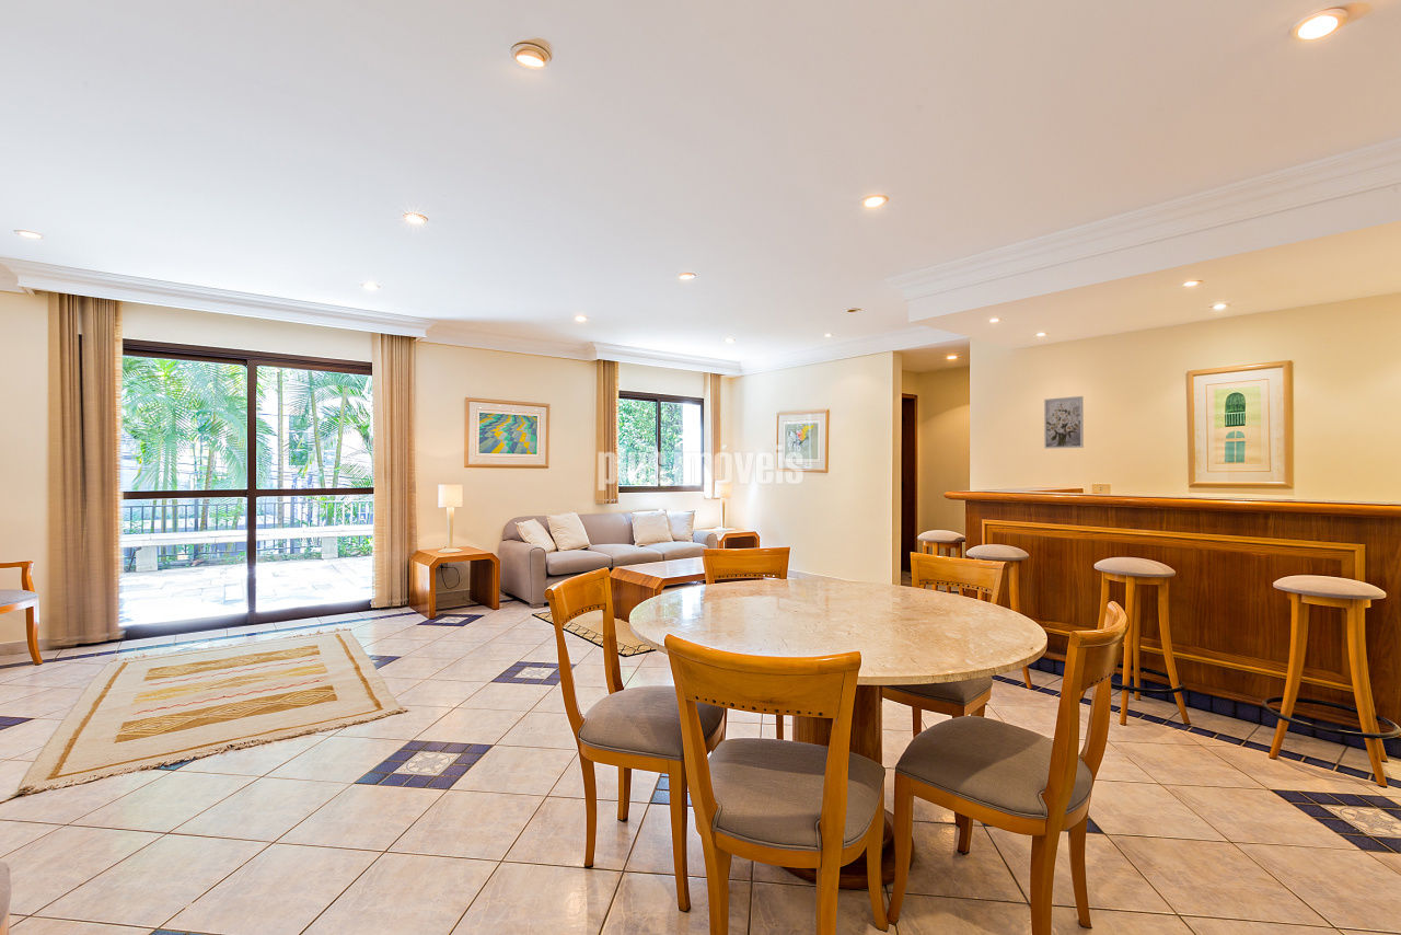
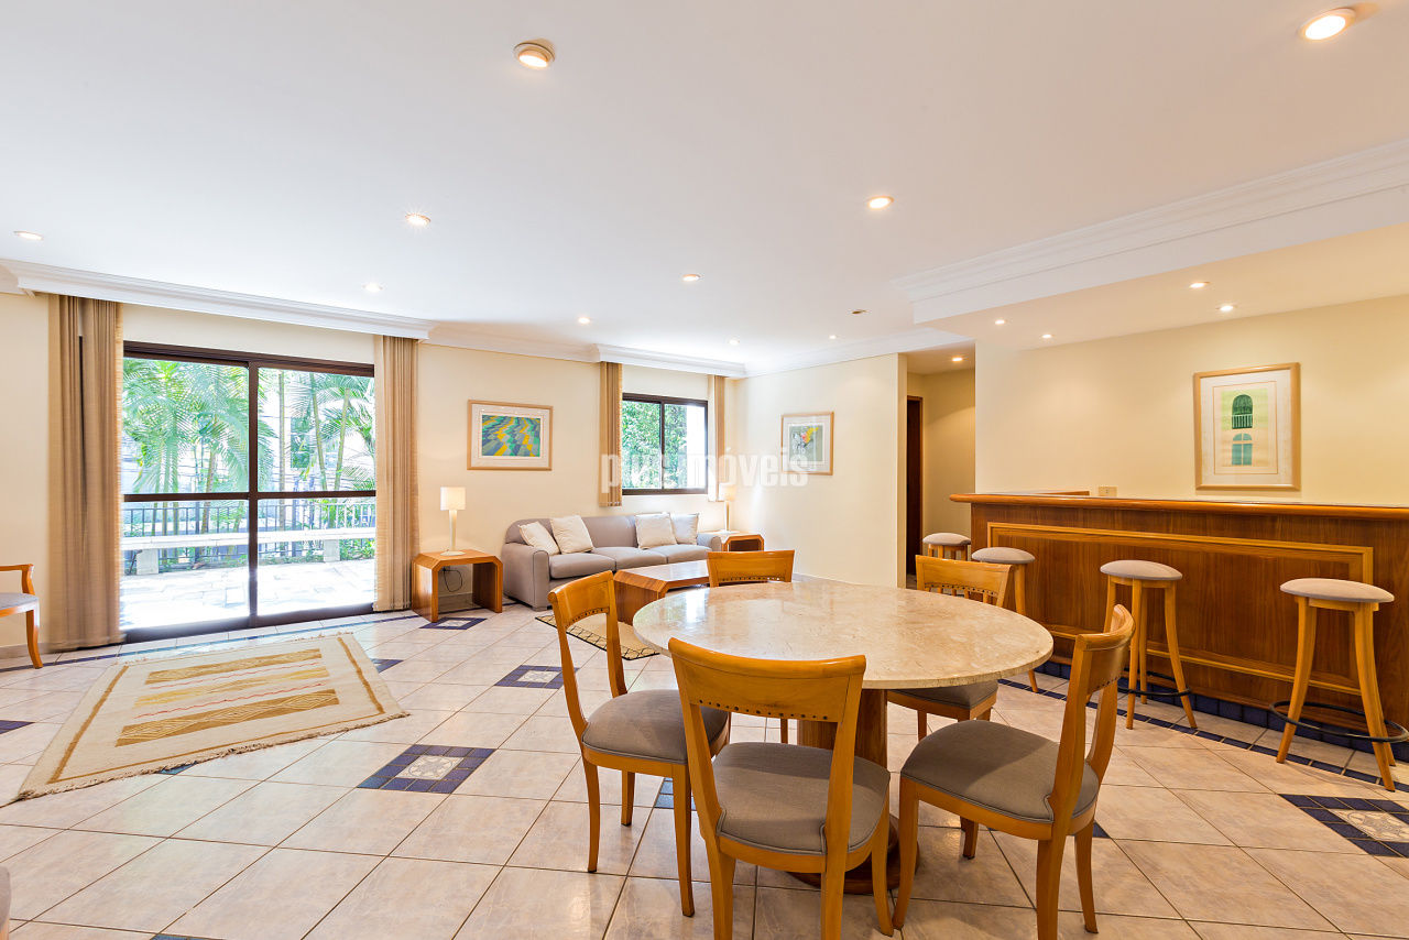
- wall art (1063, 423)
